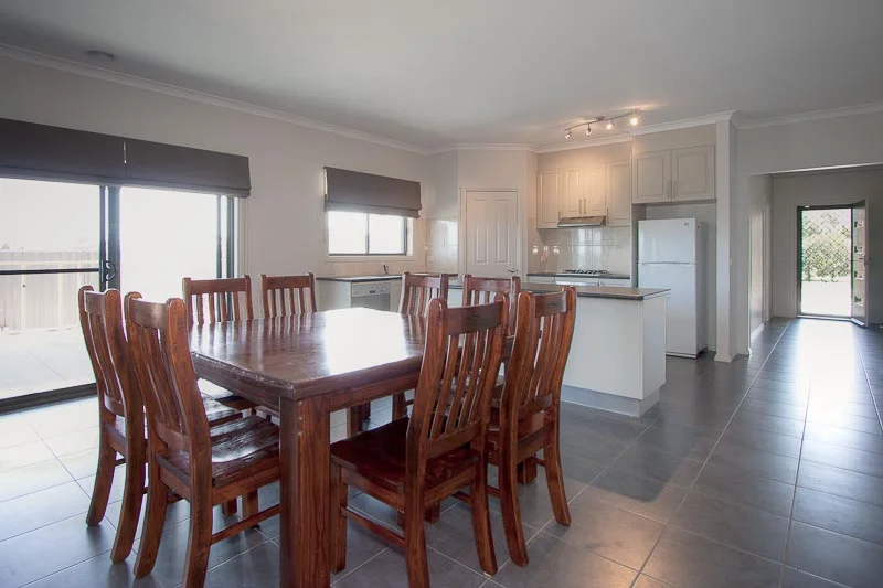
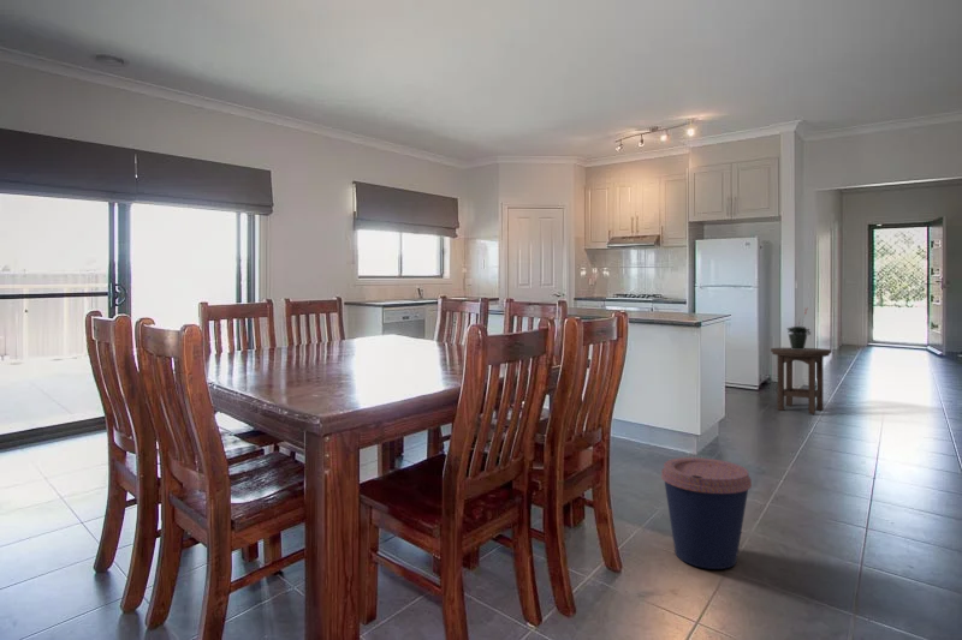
+ potted plant (798, 328)
+ stool (808, 379)
+ coffee cup (705, 512)
